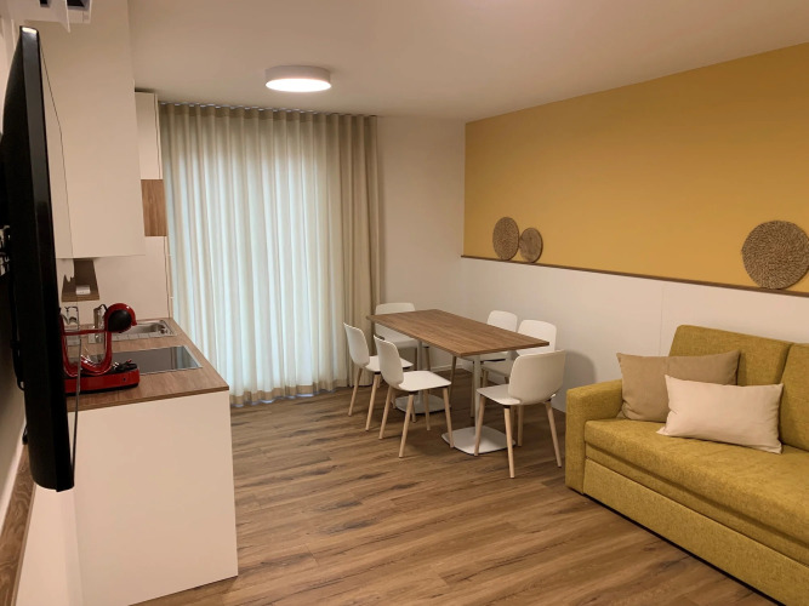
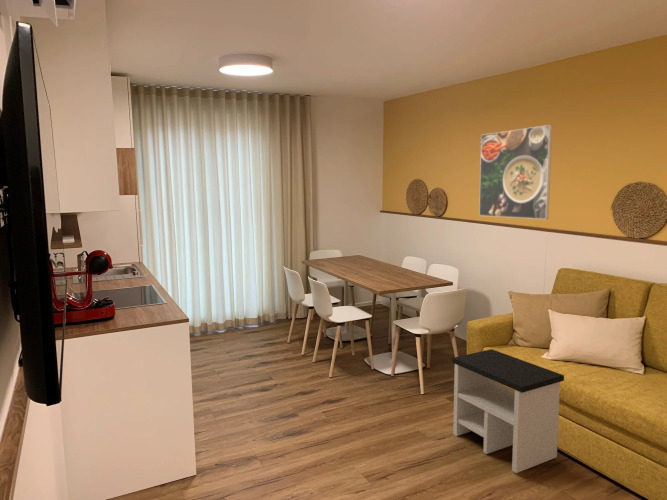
+ side table (504, 406)
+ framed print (512, 174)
